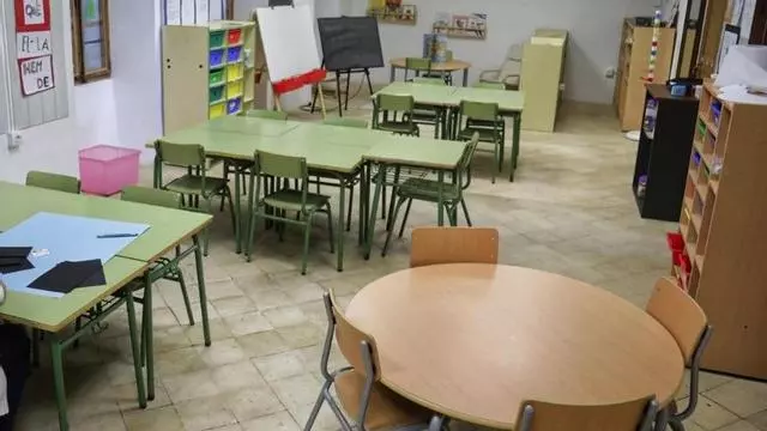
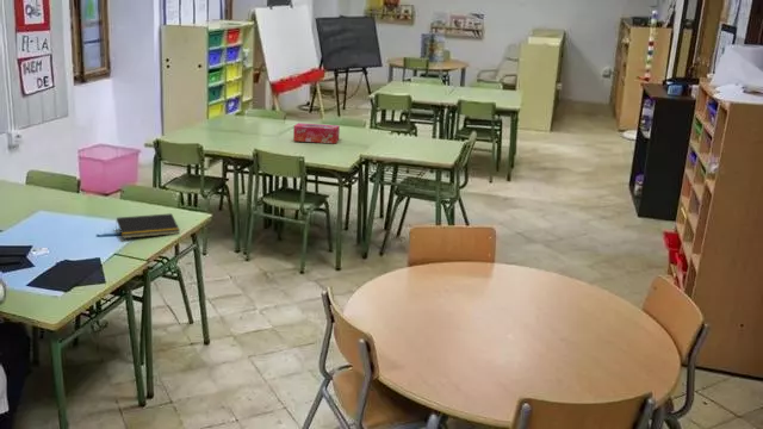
+ tissue box (316, 132)
+ notepad (148, 225)
